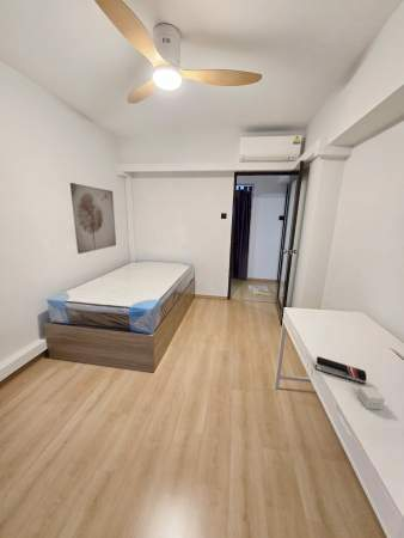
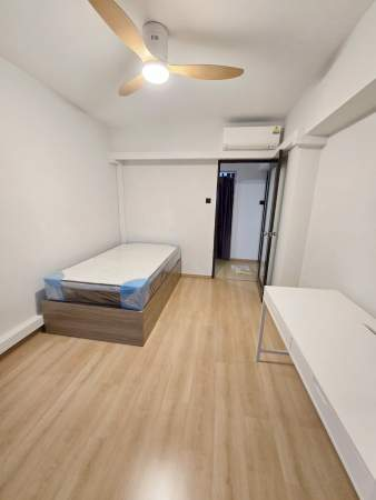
- small box (369, 397)
- wall art (97, 219)
- stapler (339, 369)
